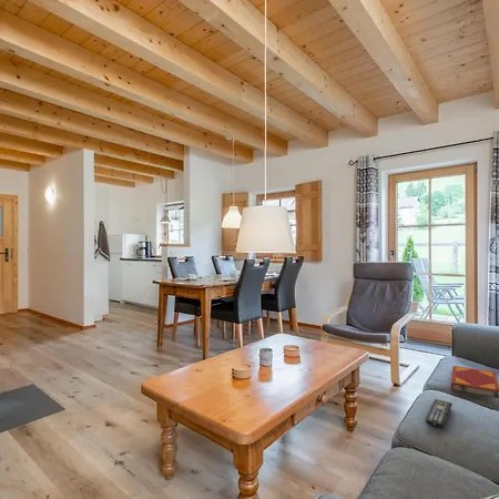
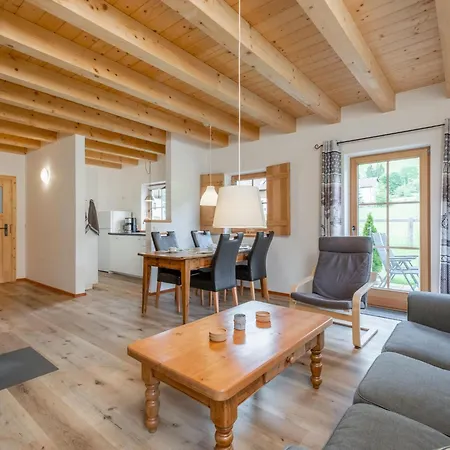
- remote control (439, 411)
- hardback book (473, 380)
